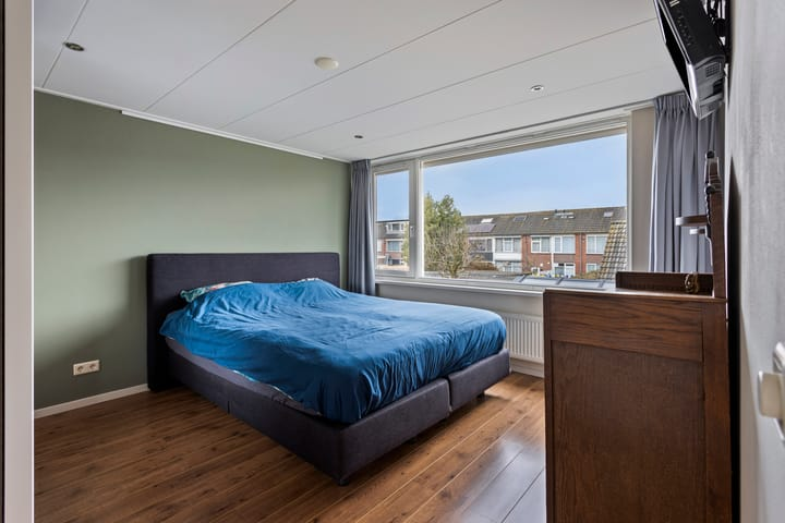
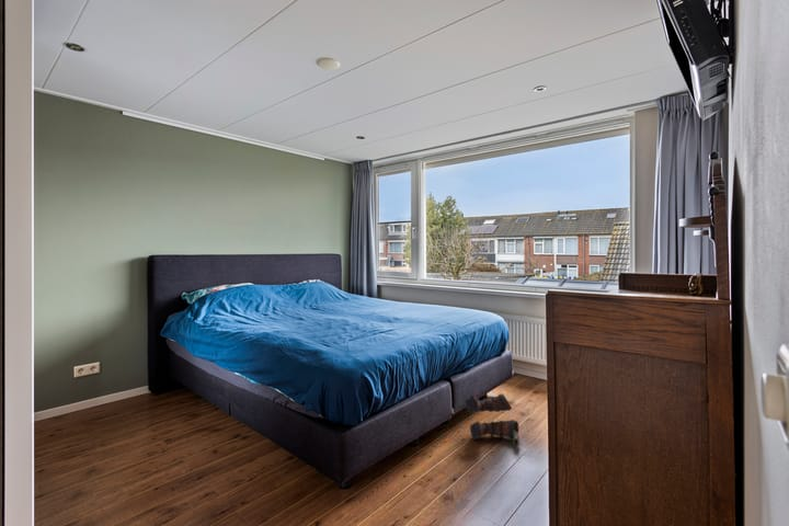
+ boots (495, 411)
